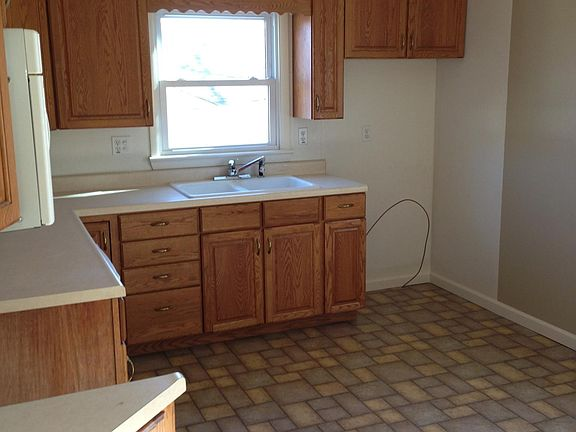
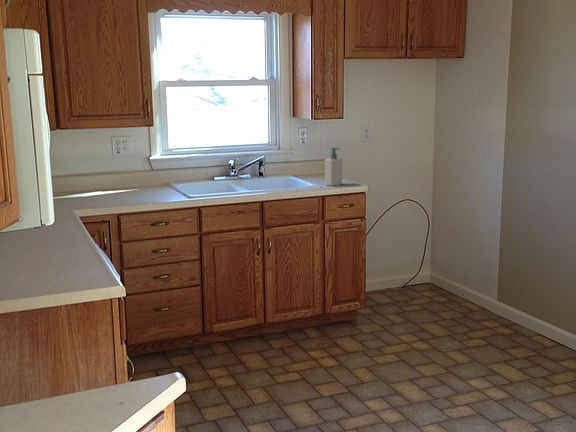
+ soap bottle (333, 166)
